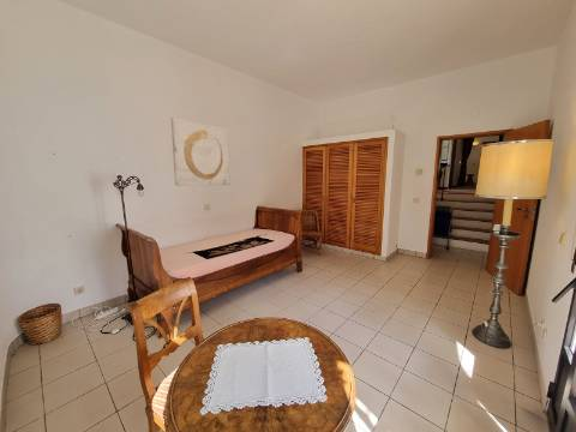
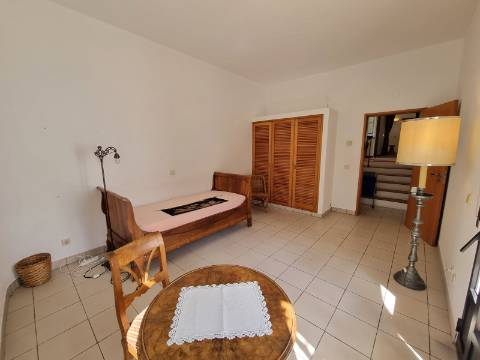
- wall art (203, 155)
